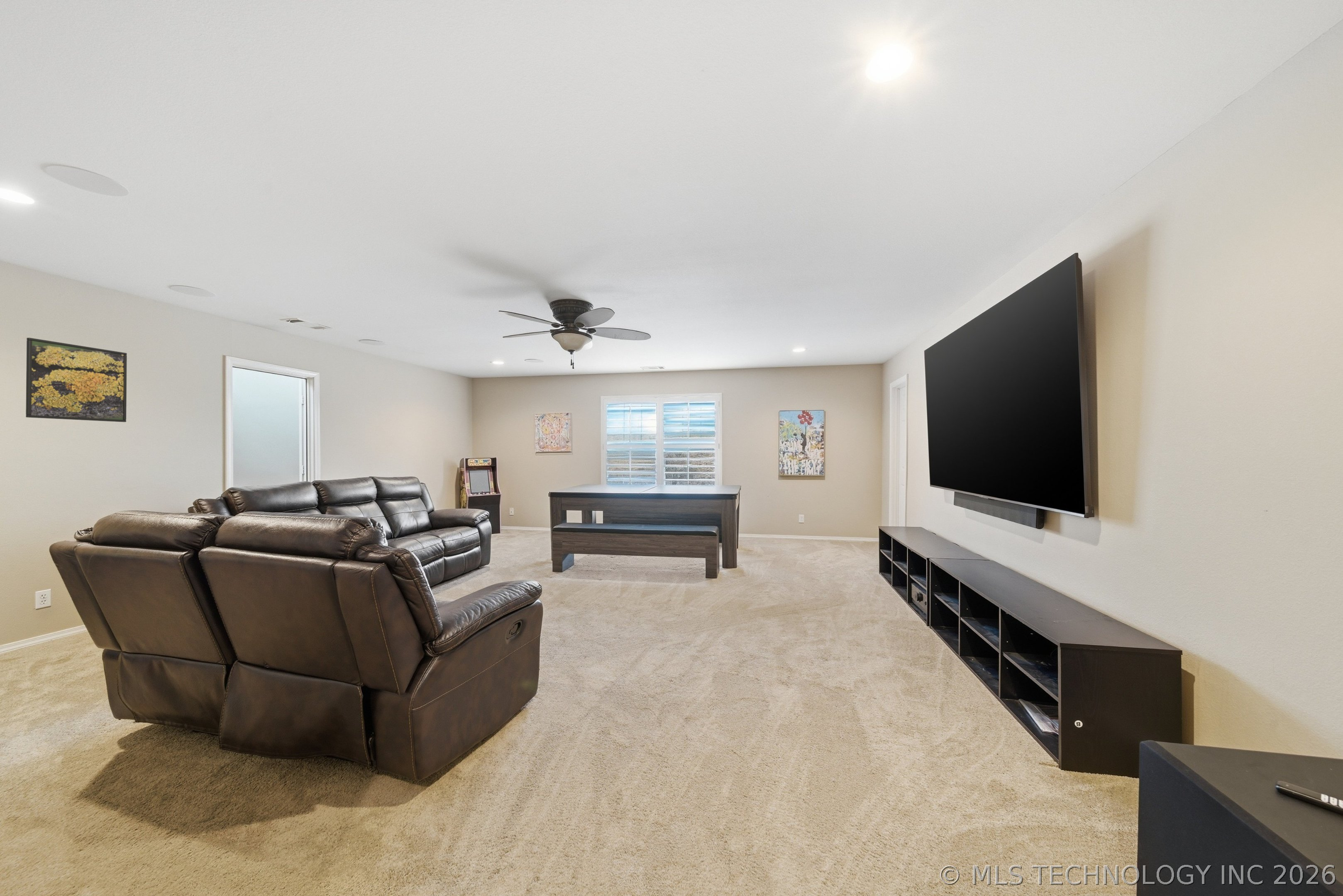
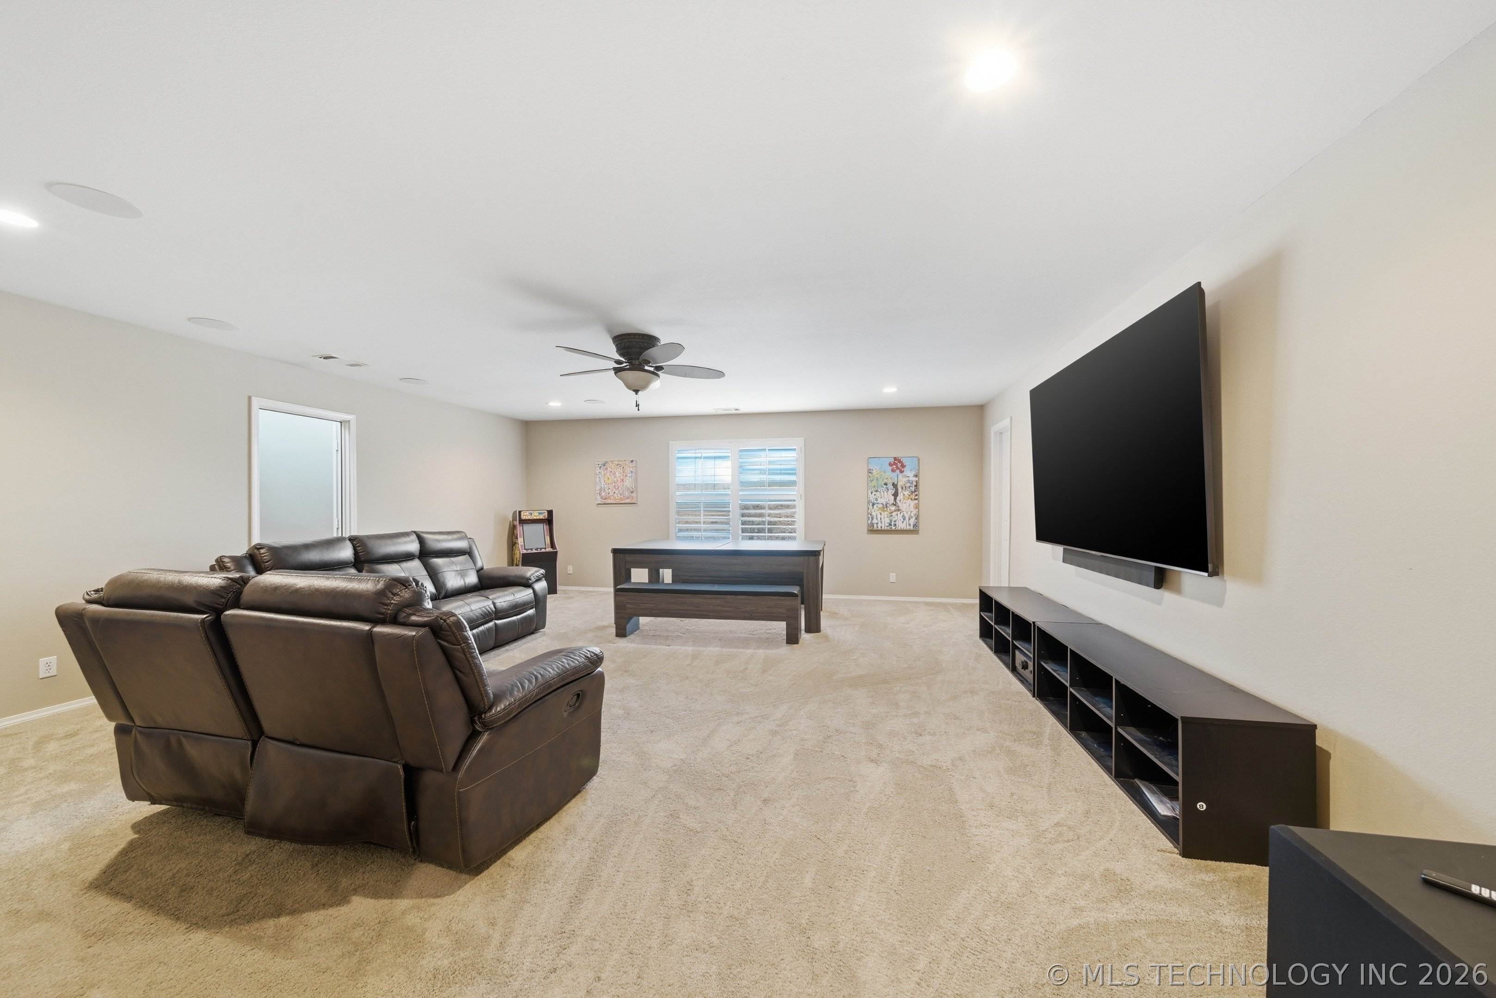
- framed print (80, 383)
